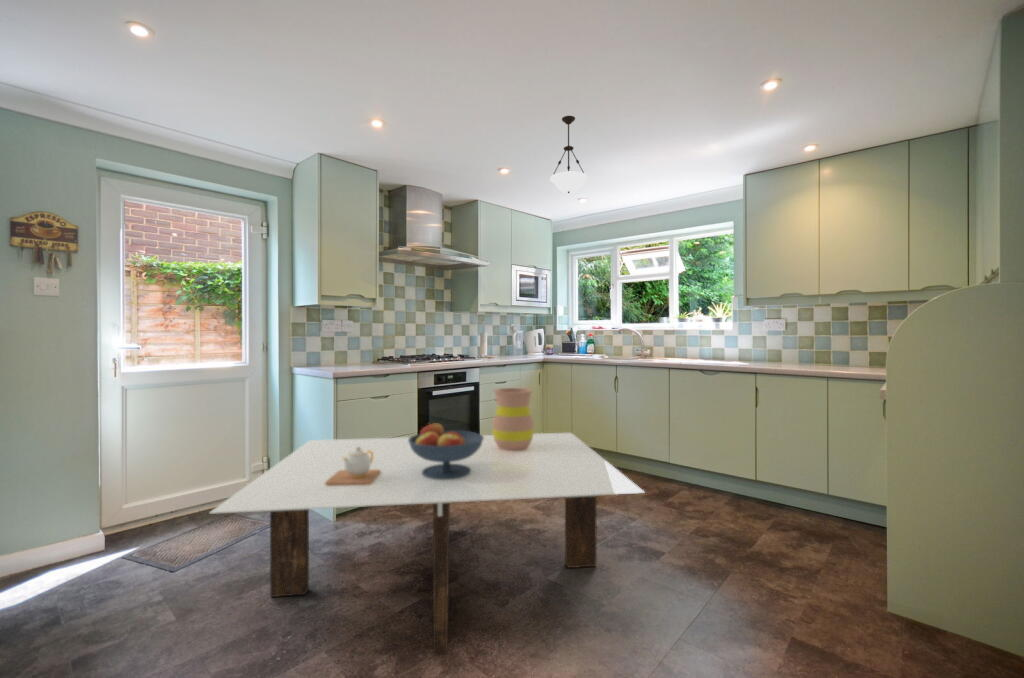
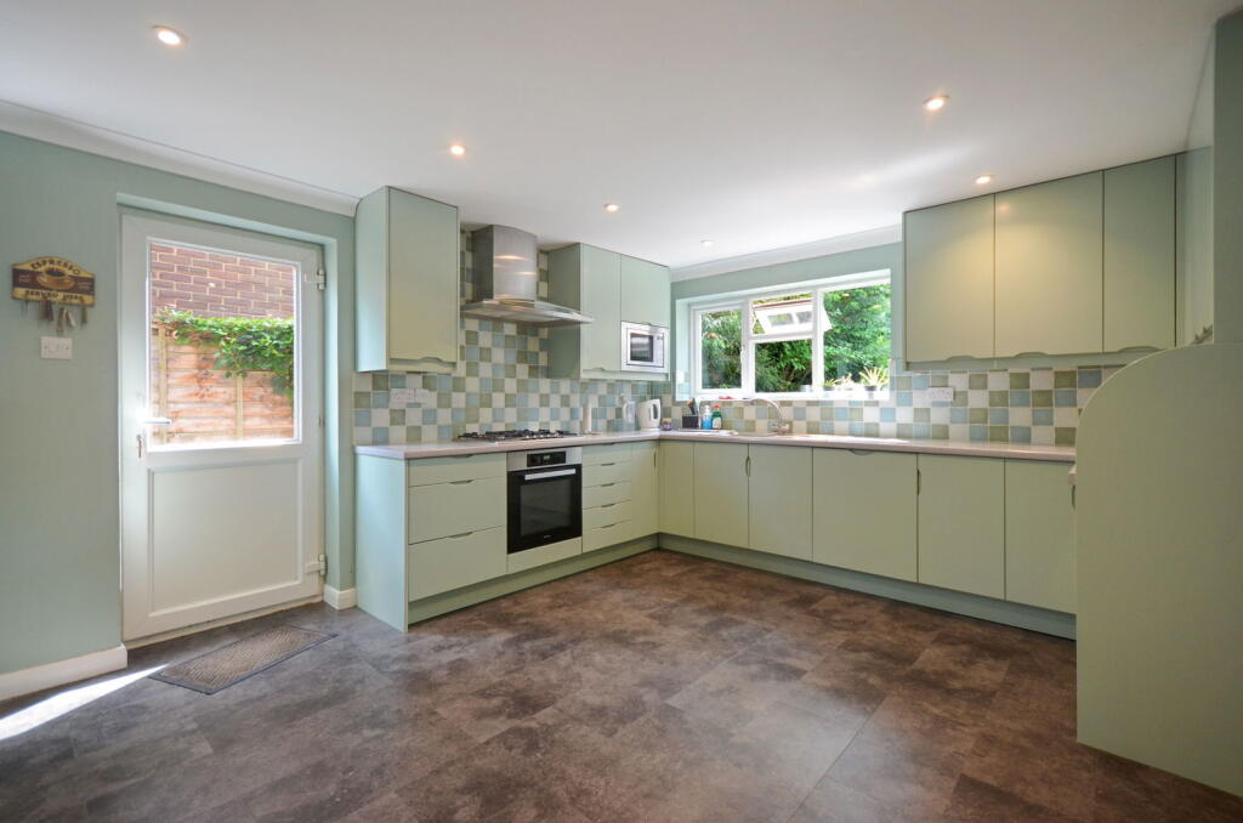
- fruit bowl (446, 448)
- teapot (354, 461)
- dining table (443, 519)
- pendant light (568, 156)
- vase (513, 418)
